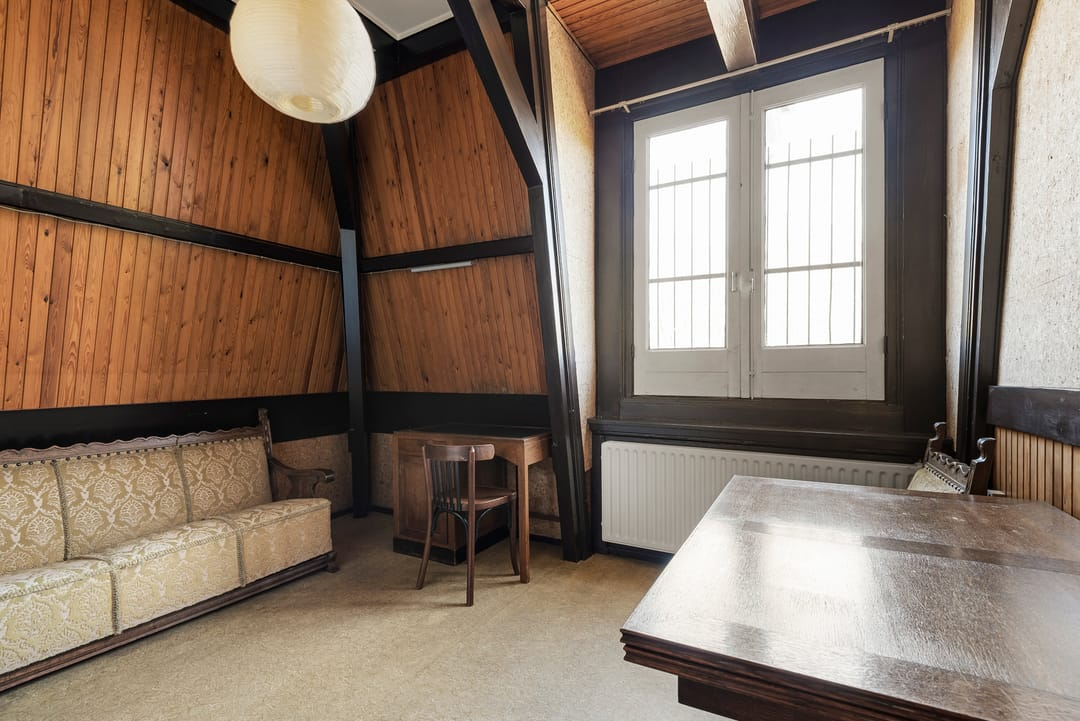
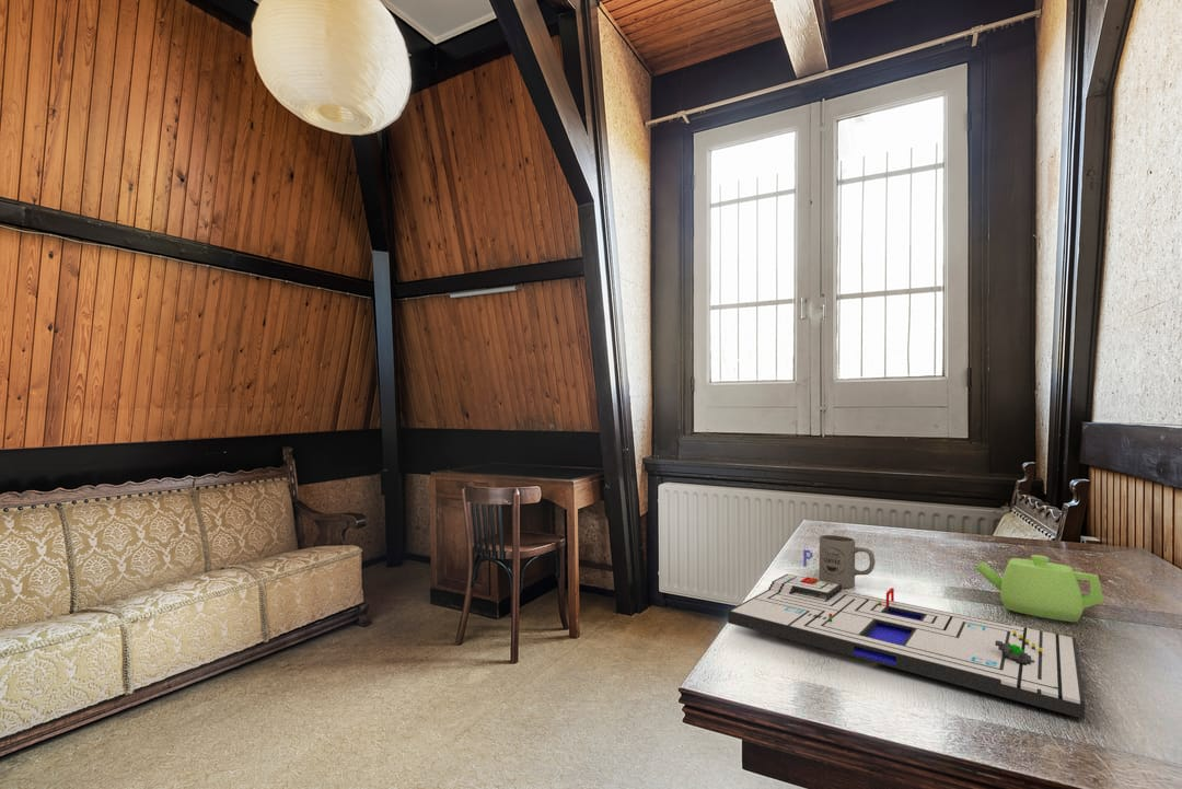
+ mug (846, 561)
+ board game (894, 606)
+ teapot (1035, 583)
